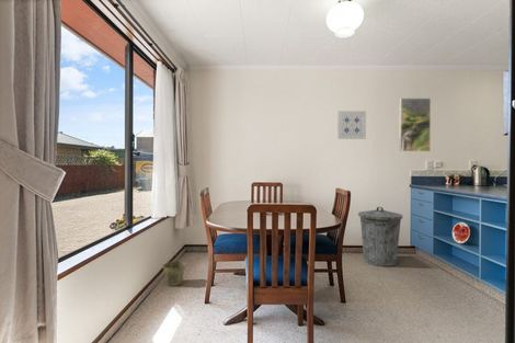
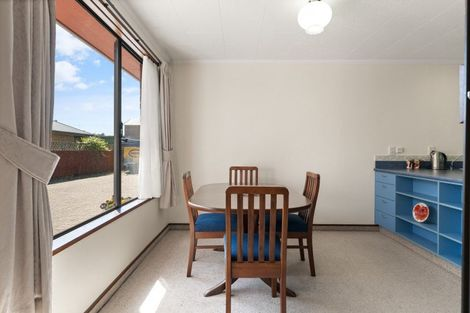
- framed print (414, 125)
- trash can (379, 233)
- bucket (173, 267)
- wall art (351, 125)
